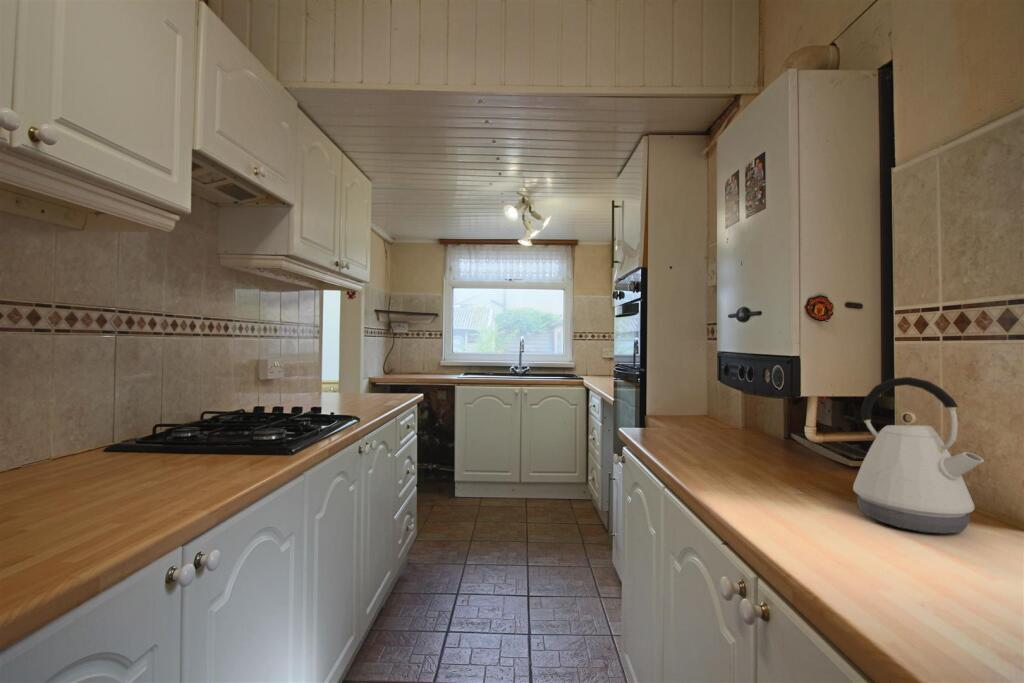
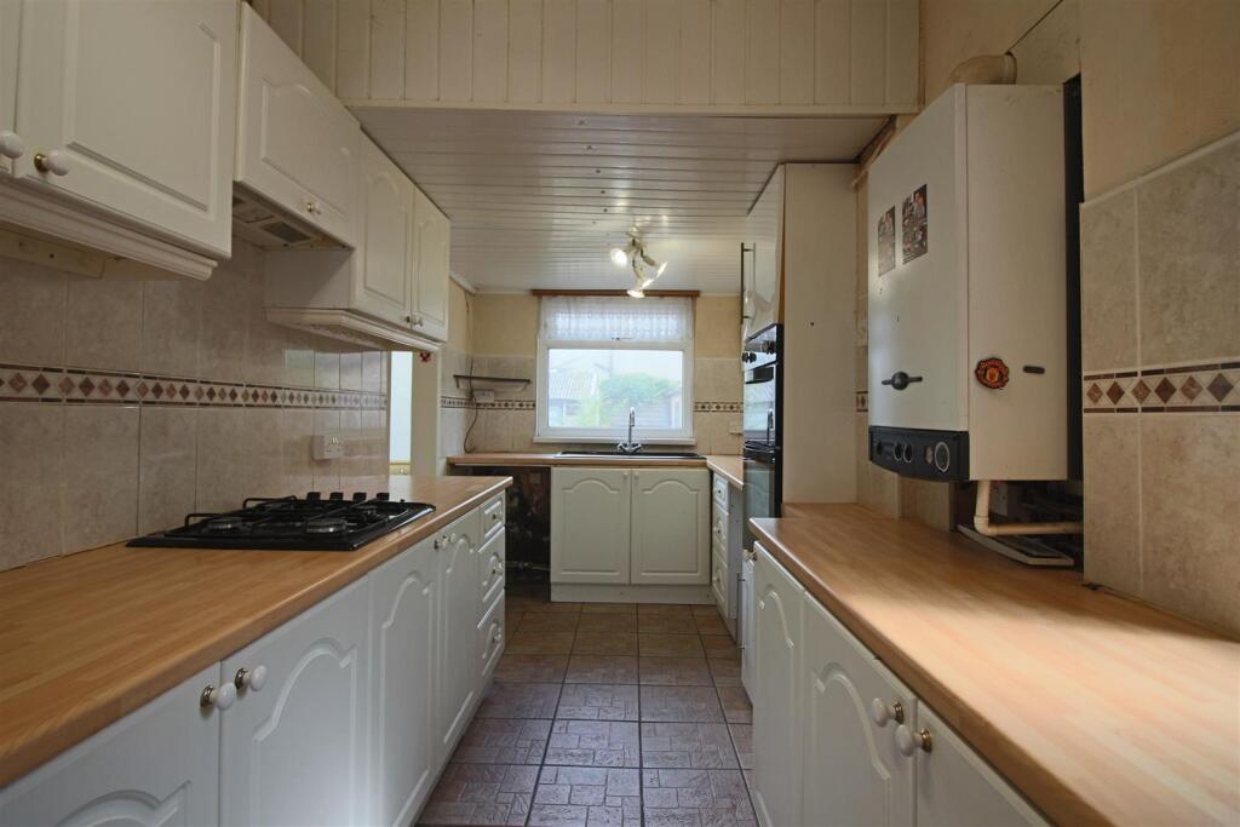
- kettle (912, 449)
